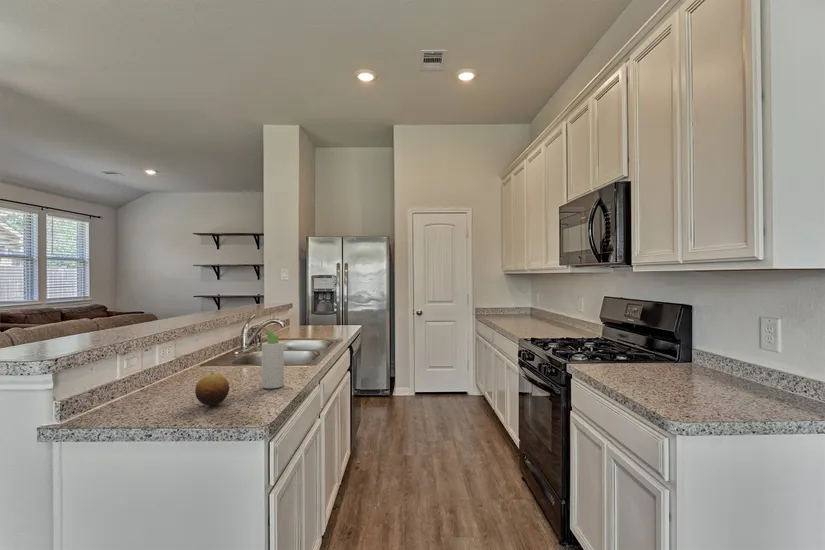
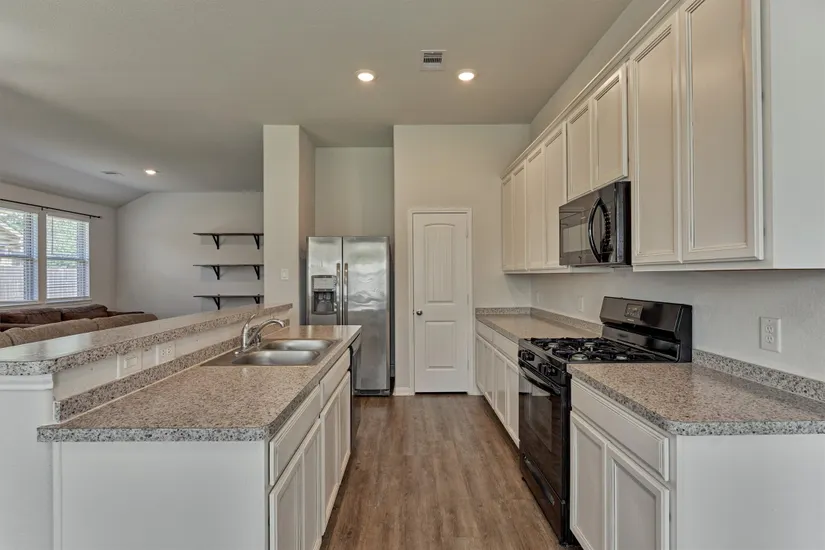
- fruit (212, 389)
- bottle (271, 356)
